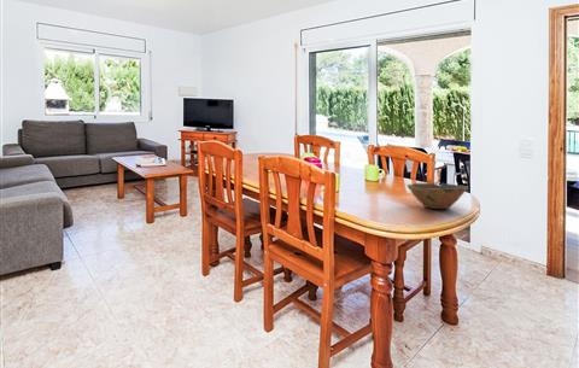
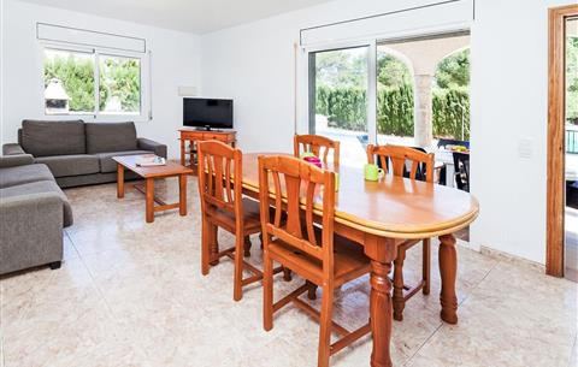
- bowl (435, 195)
